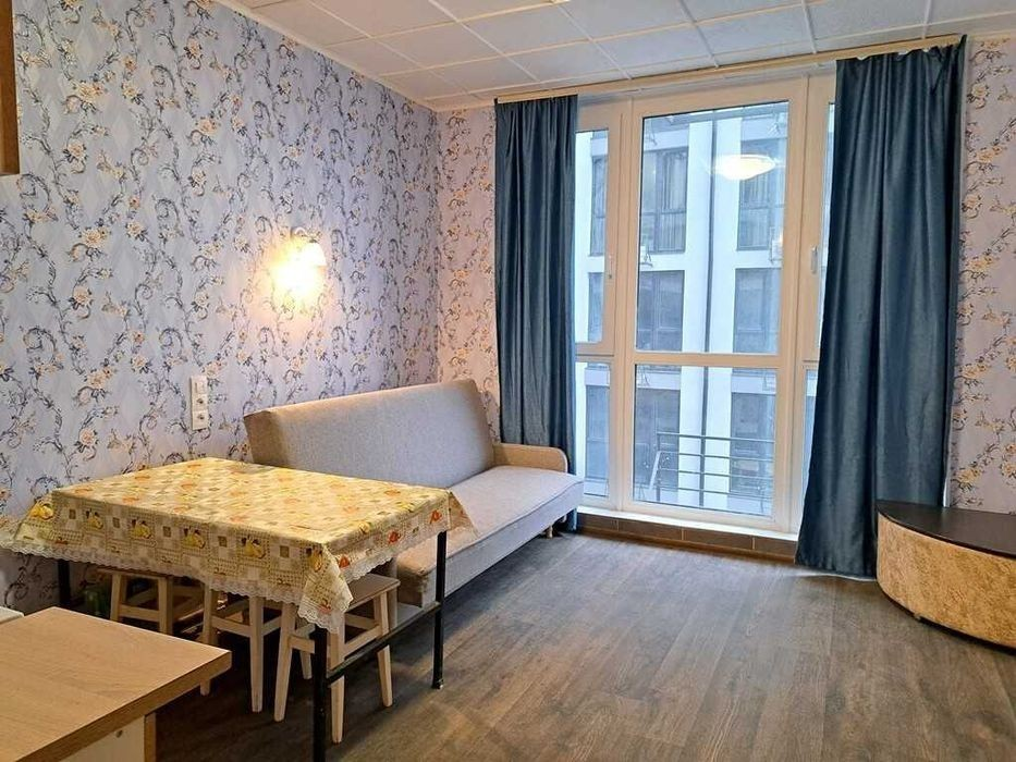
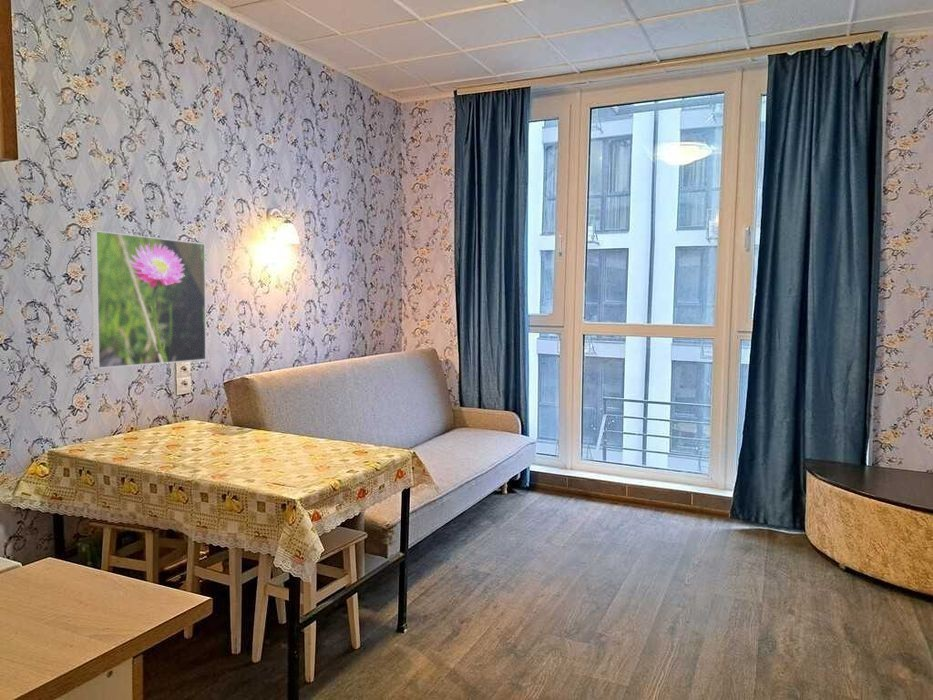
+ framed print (153, 301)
